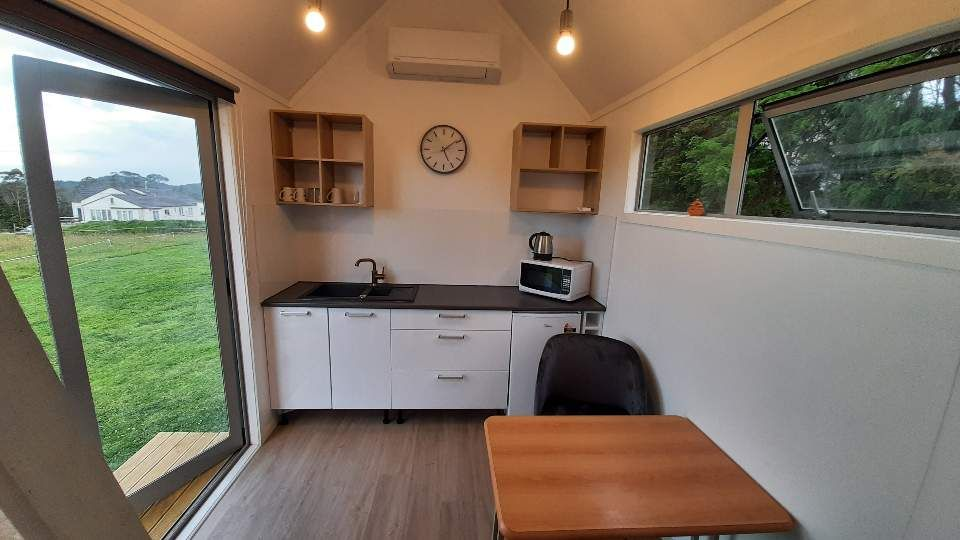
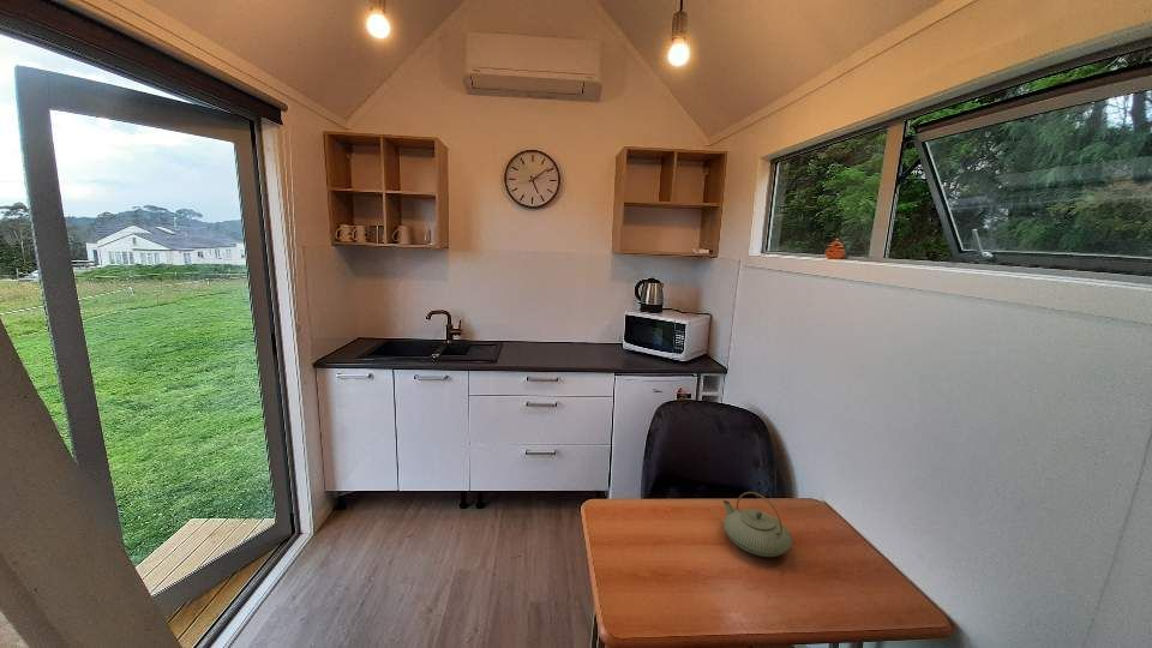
+ teapot (754, 516)
